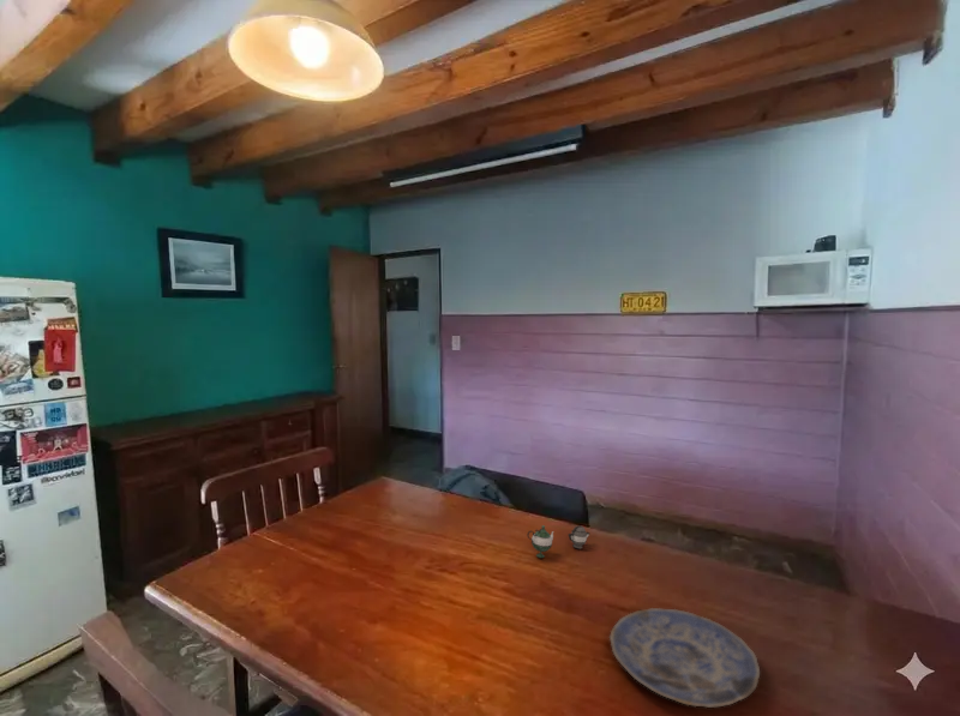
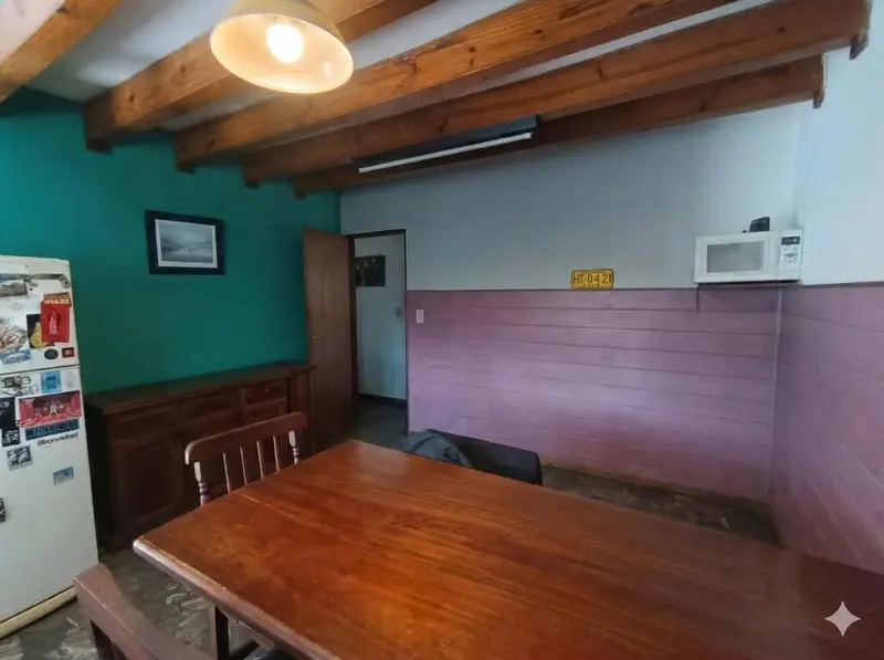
- plate (680, 655)
- teapot (552, 536)
